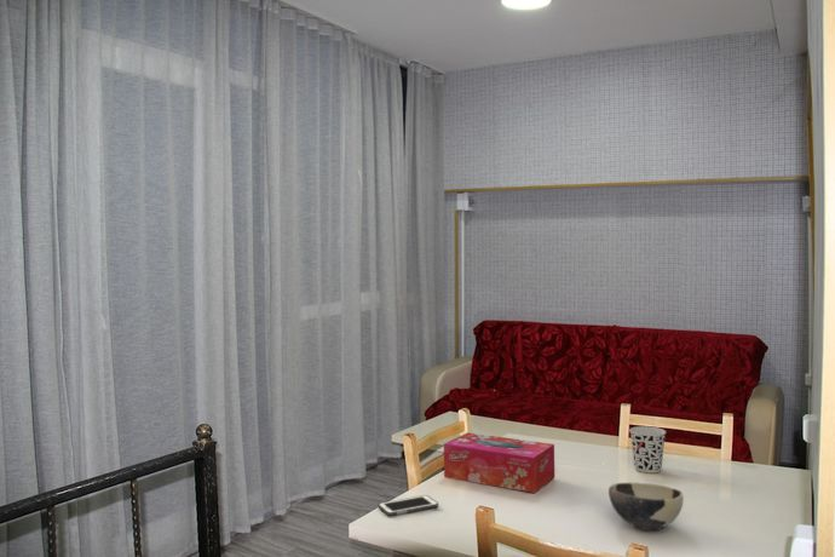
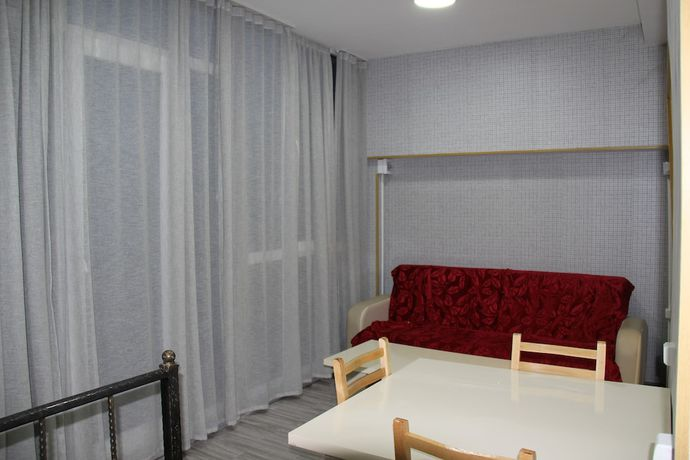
- cell phone (408, 505)
- cup (647, 449)
- bowl (645, 506)
- tissue box (499, 460)
